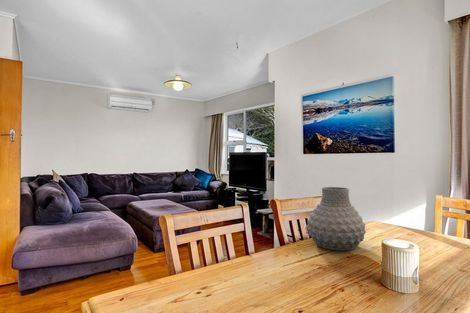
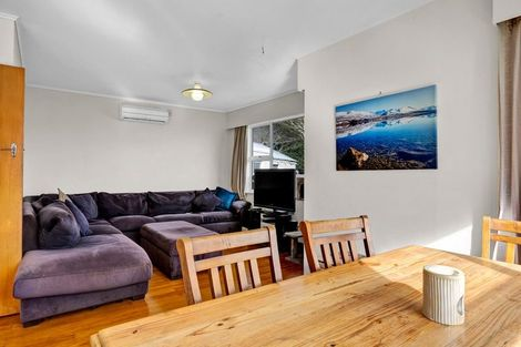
- vase (335, 216)
